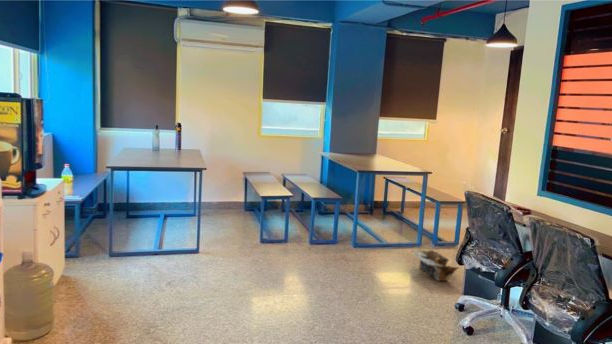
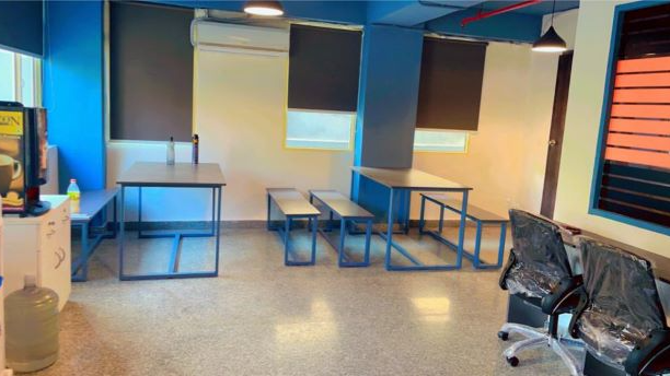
- cardboard box (431, 264)
